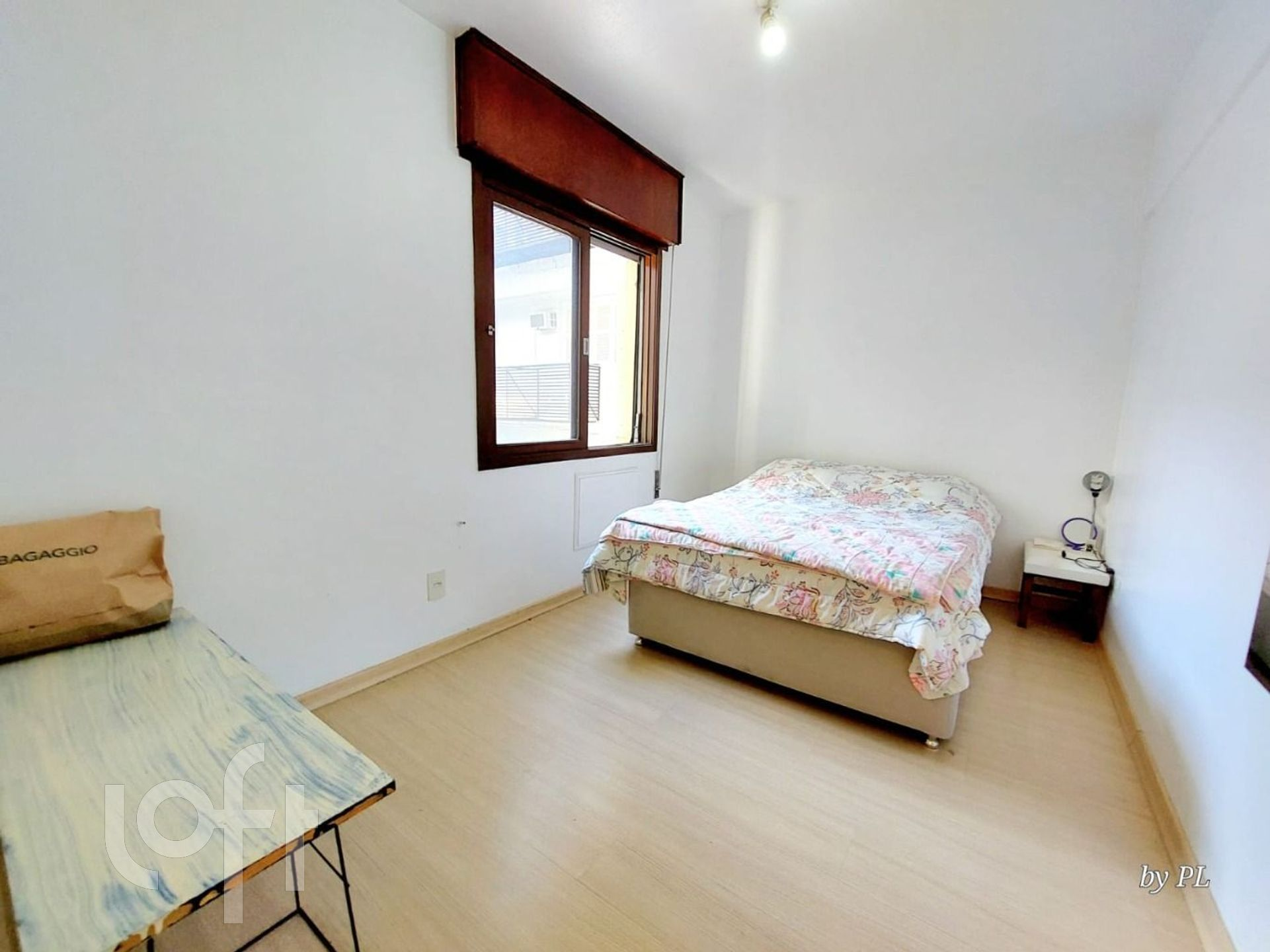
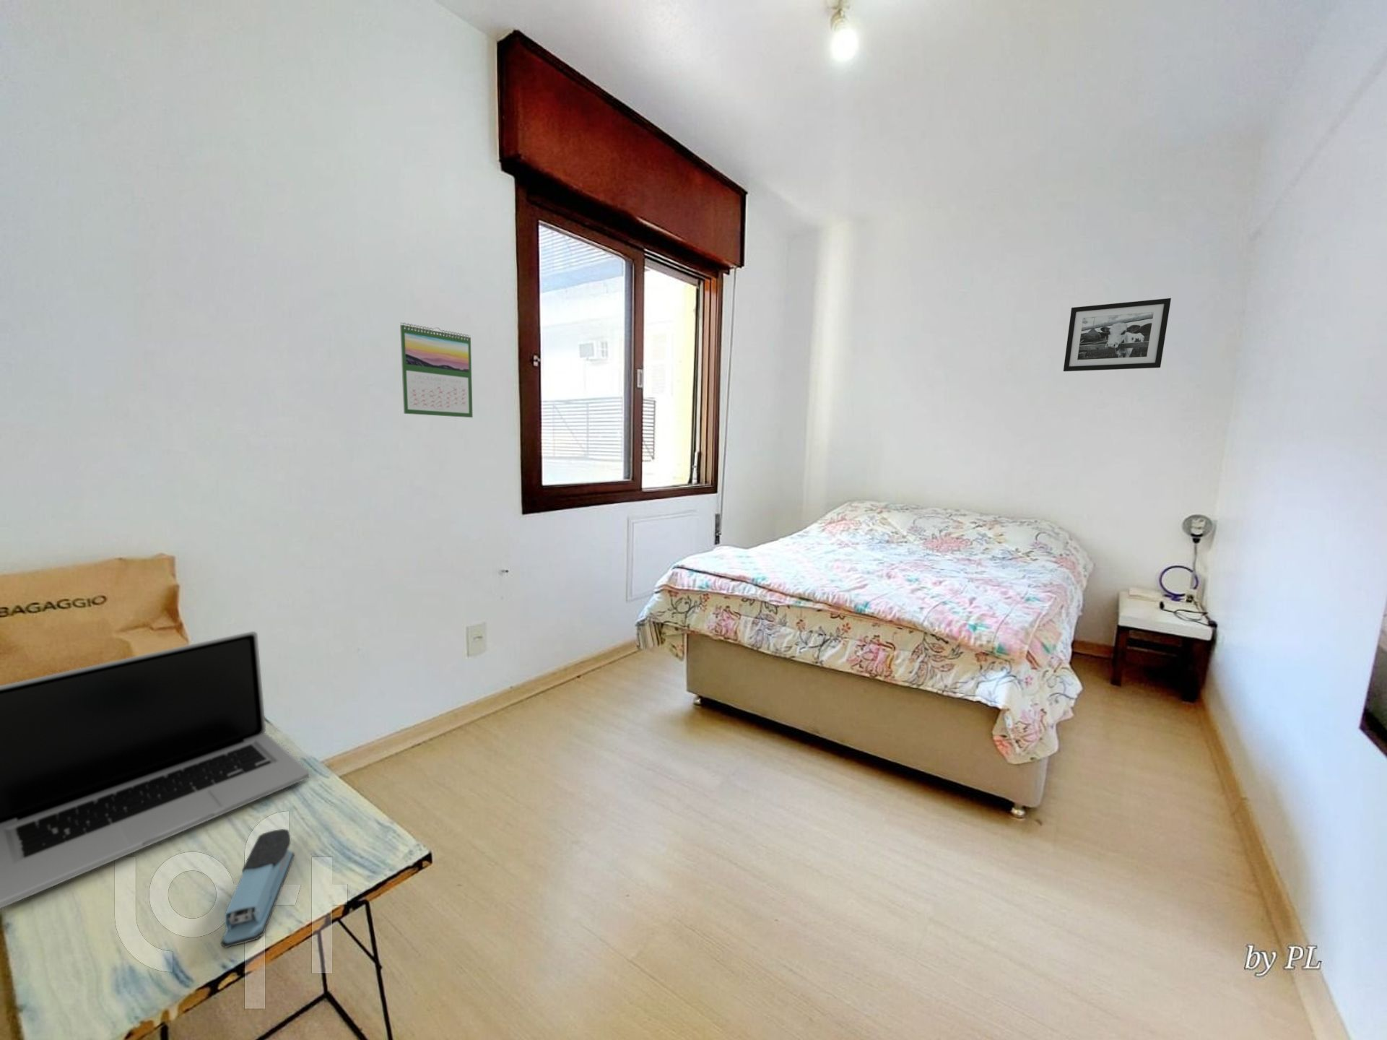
+ picture frame (1114, 336)
+ stapler (260, 878)
+ calendar (438, 371)
+ laptop (153, 742)
